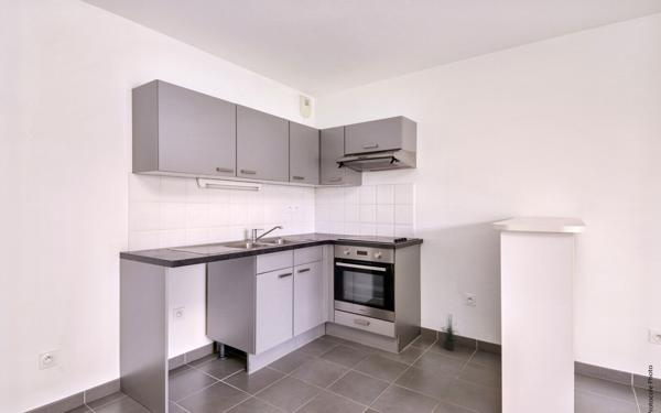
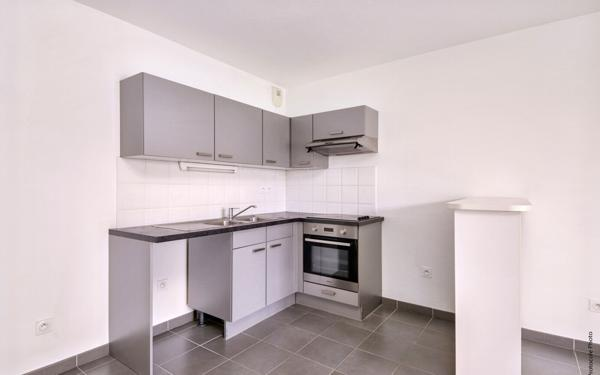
- potted plant (448, 328)
